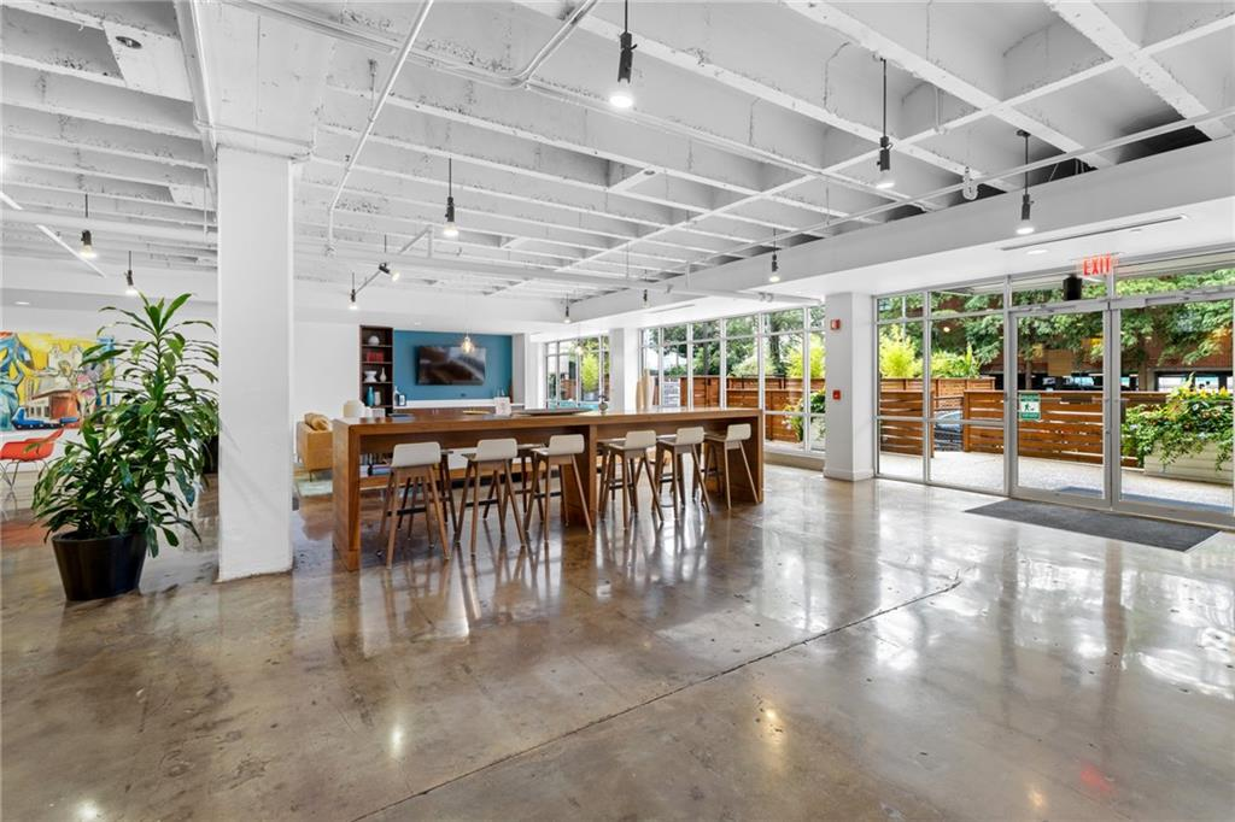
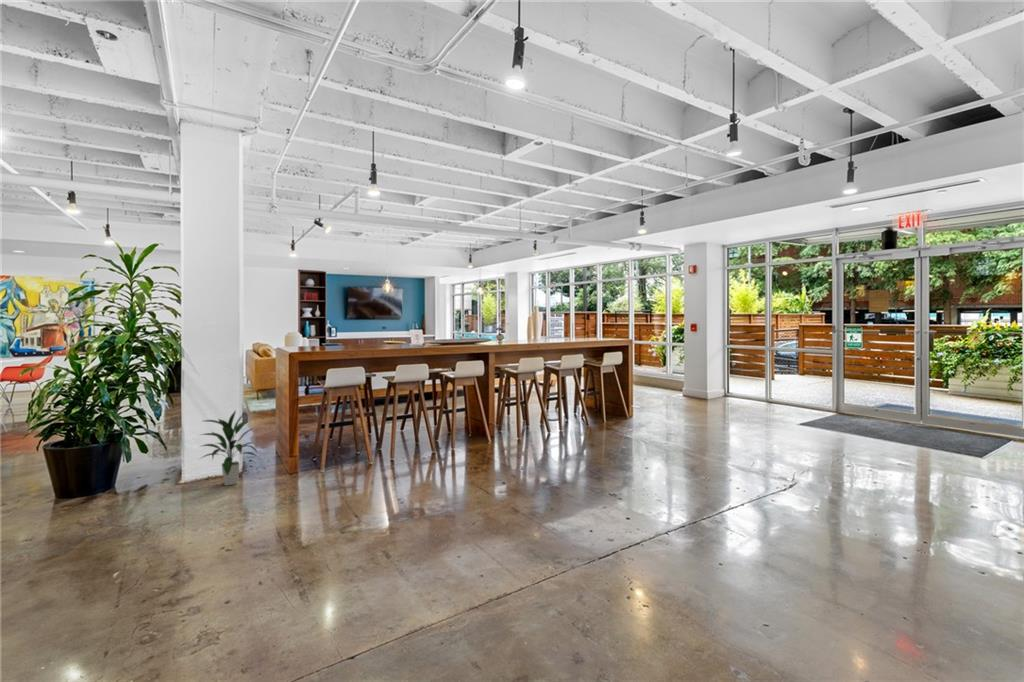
+ indoor plant (229, 447)
